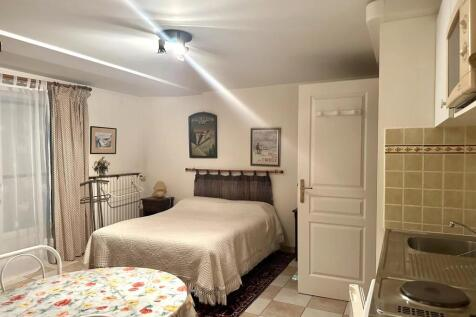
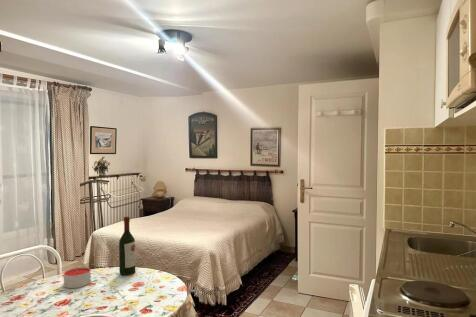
+ wine bottle (127, 244)
+ candle (77, 276)
